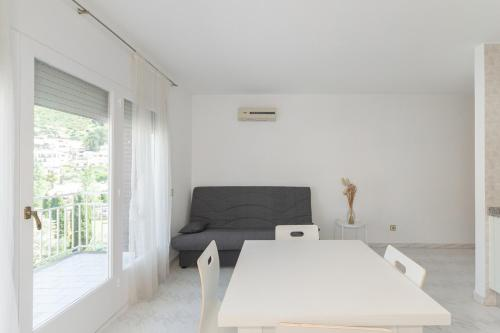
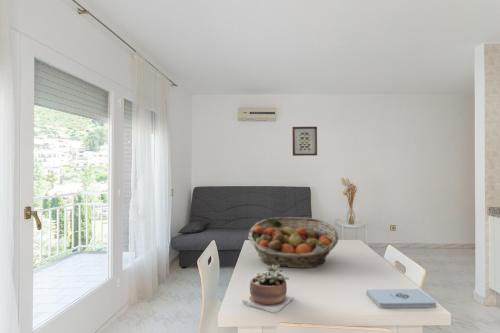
+ succulent plant (268, 283)
+ notepad (400, 297)
+ fruit basket (292, 240)
+ wall art (304, 141)
